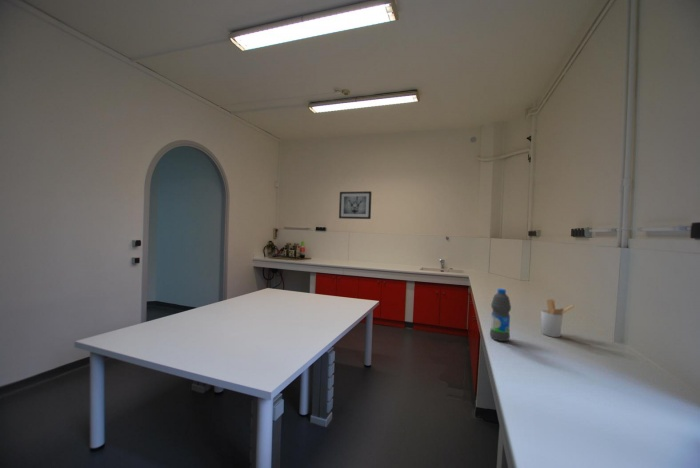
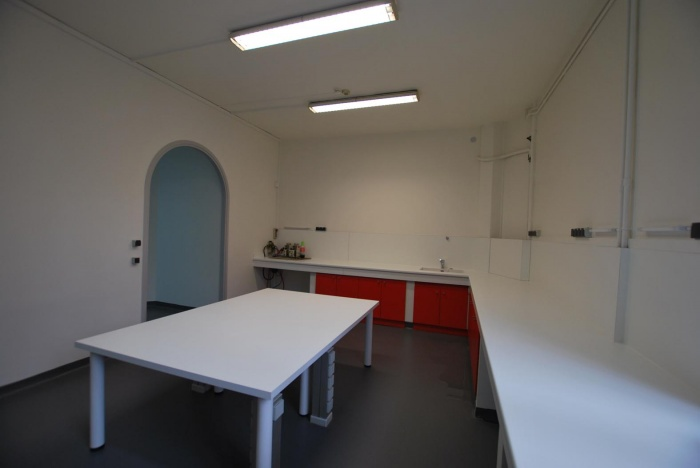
- utensil holder (557, 318)
- water bottle (500, 313)
- wall art (354, 205)
